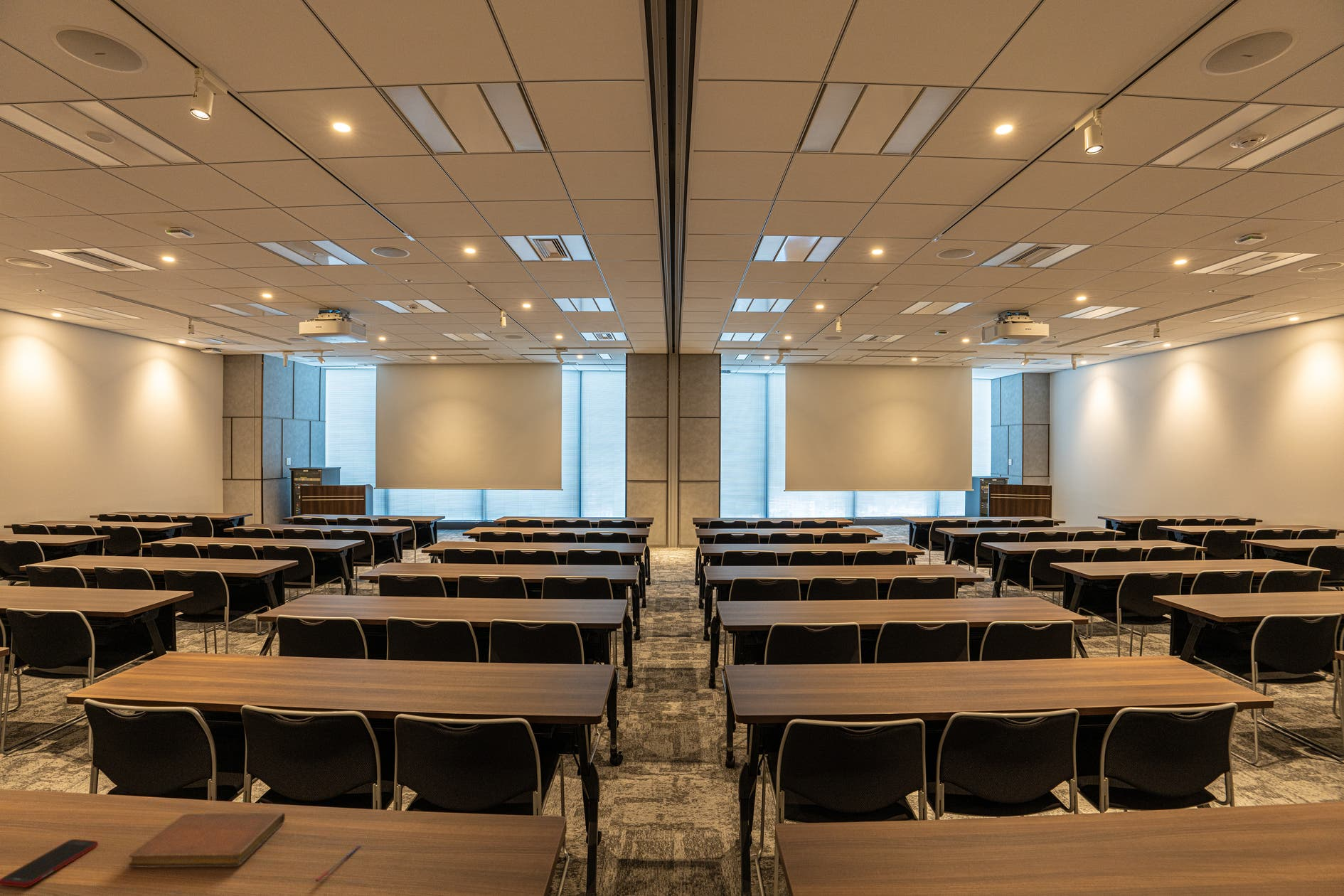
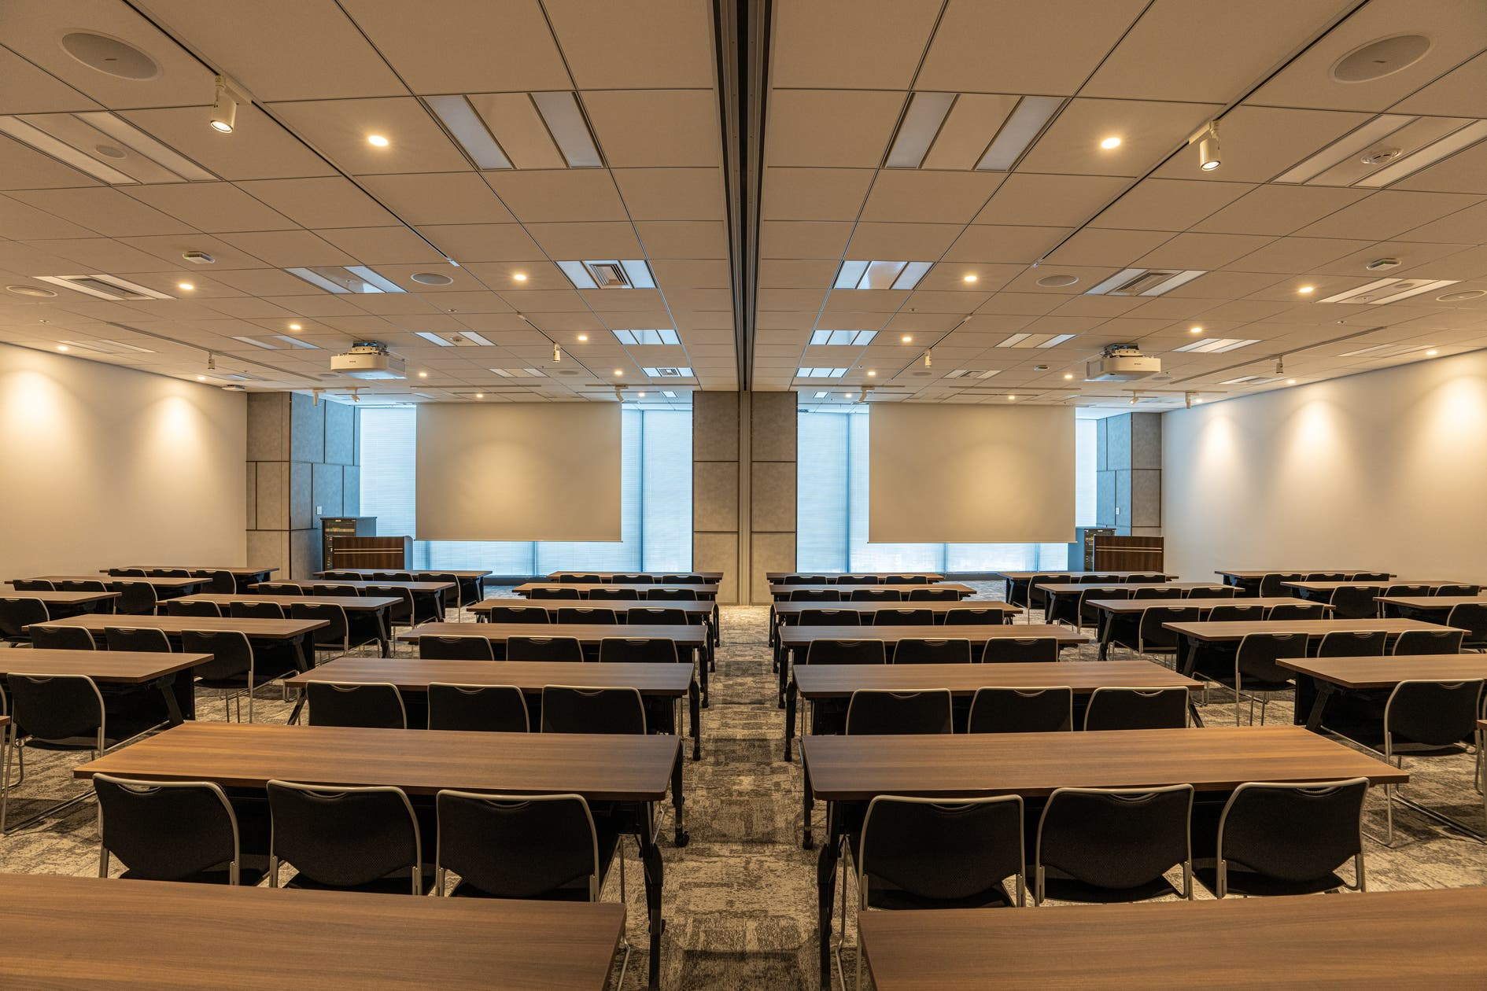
- cell phone (50, 862)
- notebook (210, 837)
- pen (340, 861)
